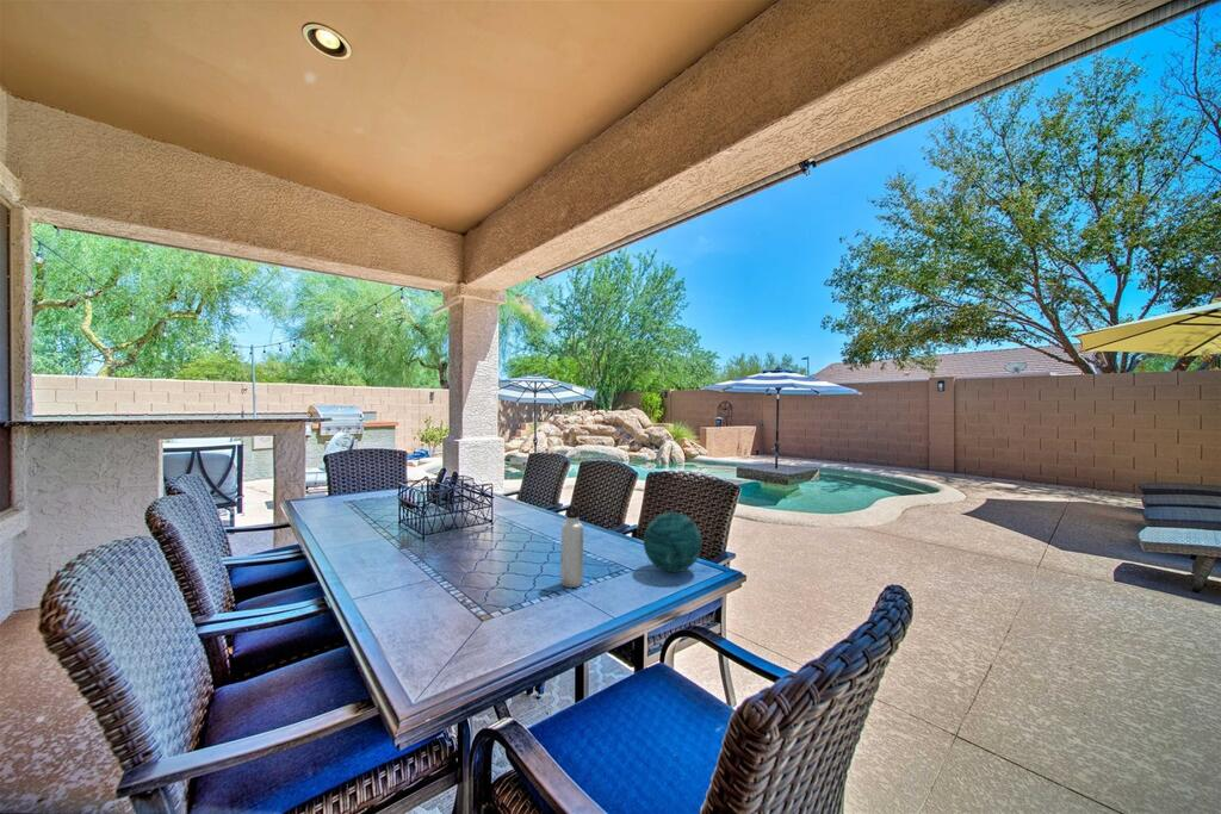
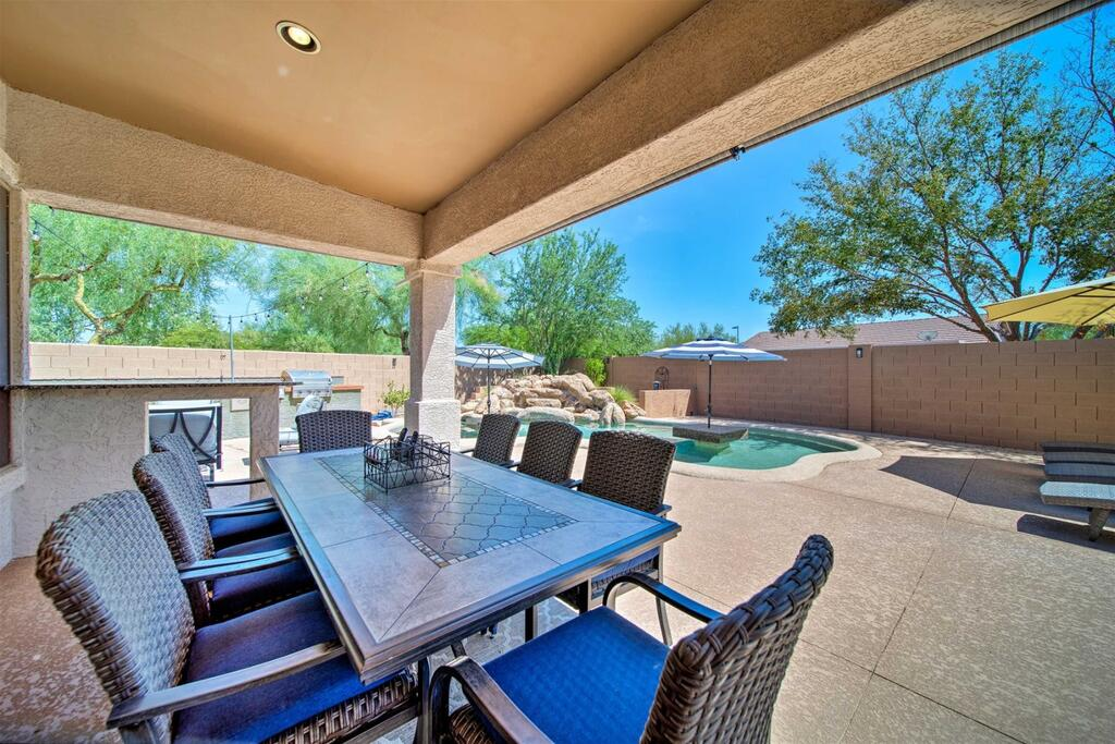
- water bottle (572, 545)
- decorative orb (671, 541)
